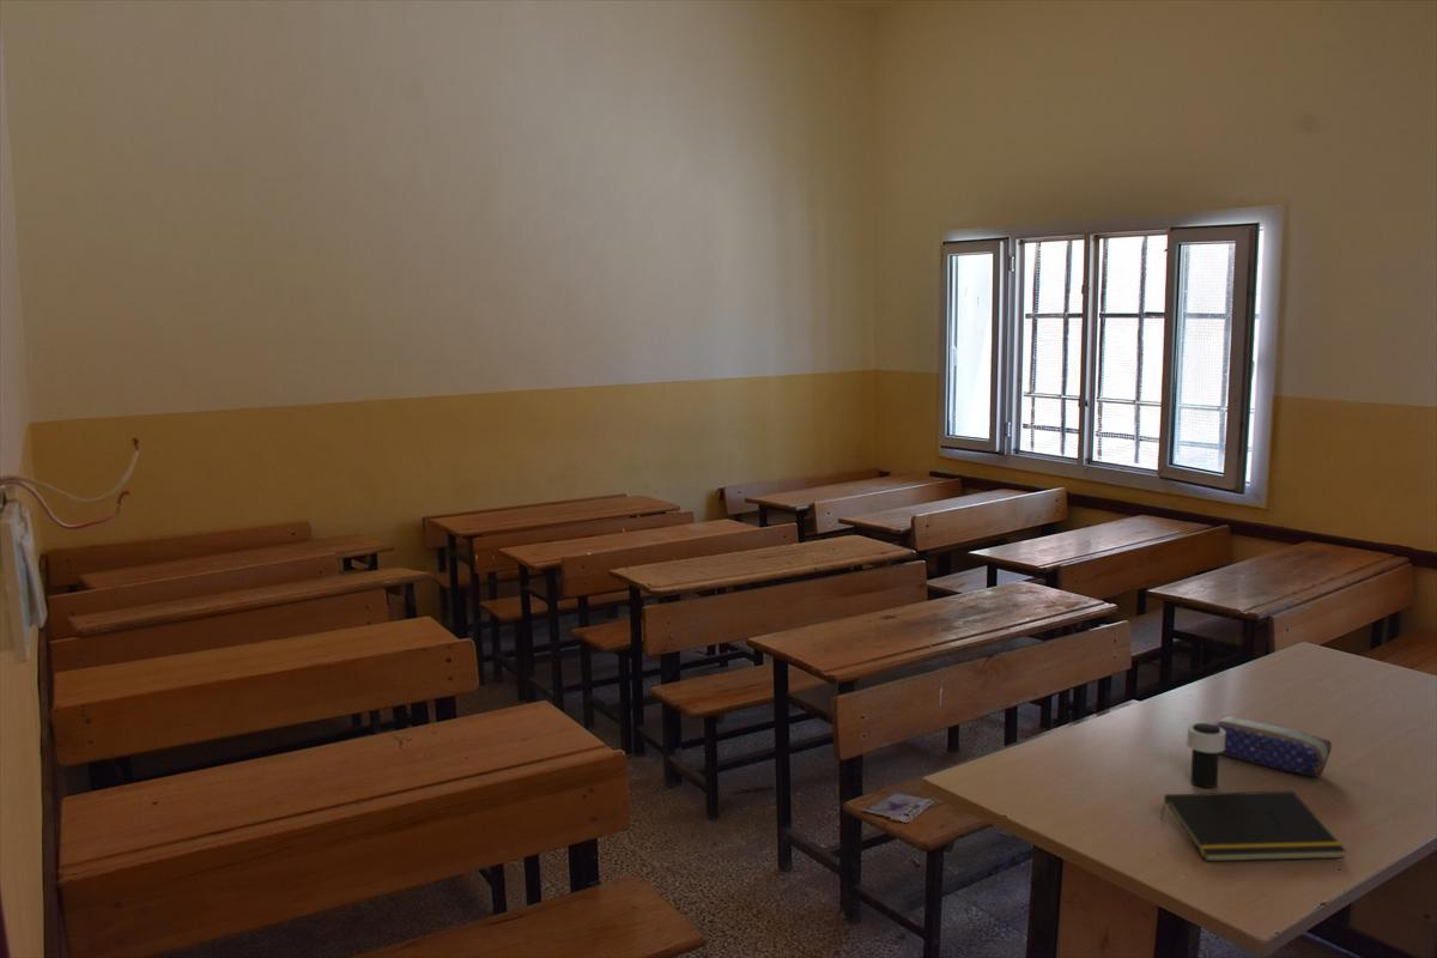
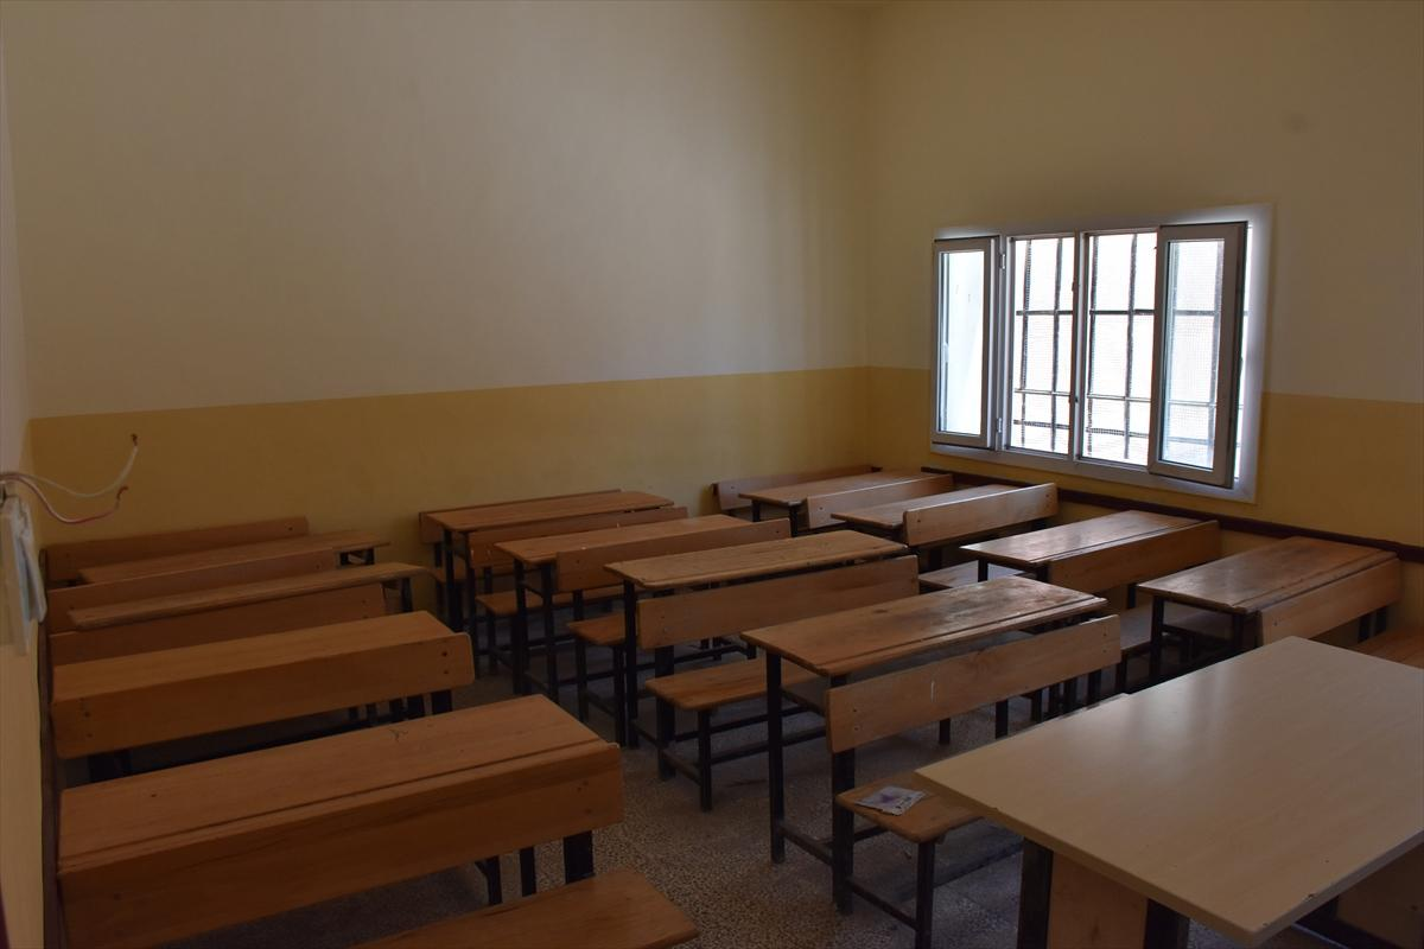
- notepad (1251, 824)
- pencil case (1266, 744)
- cup (1205, 754)
